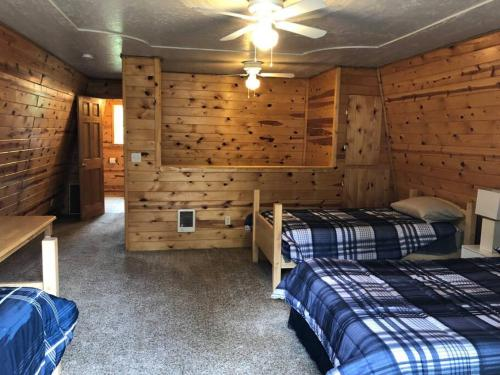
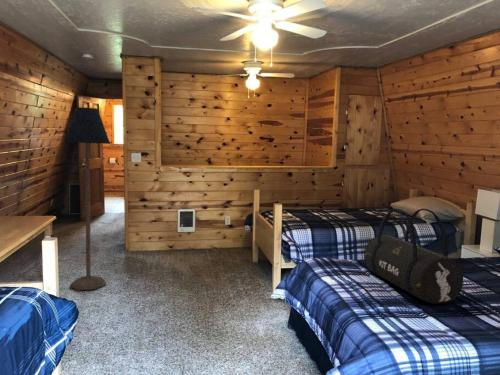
+ floor lamp (87, 198)
+ duffel bag (410, 248)
